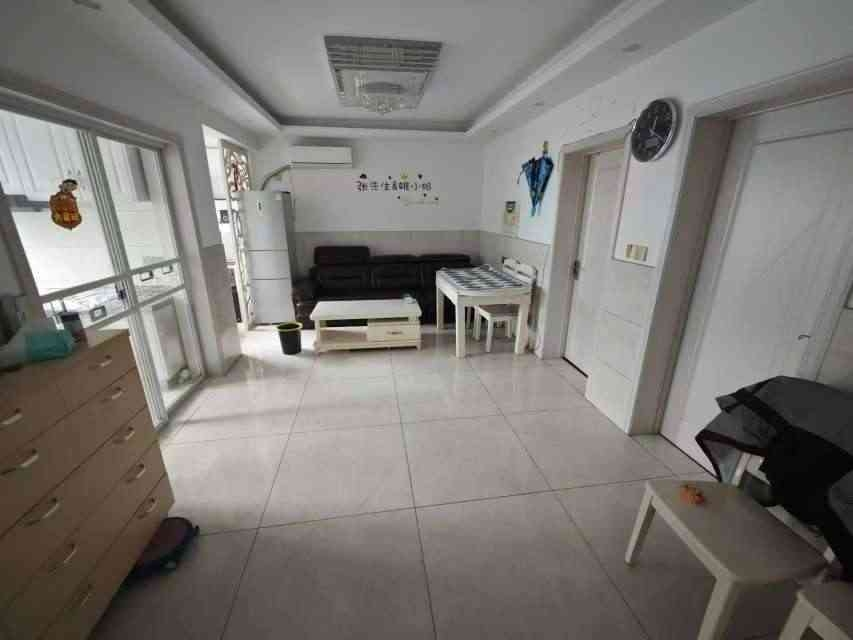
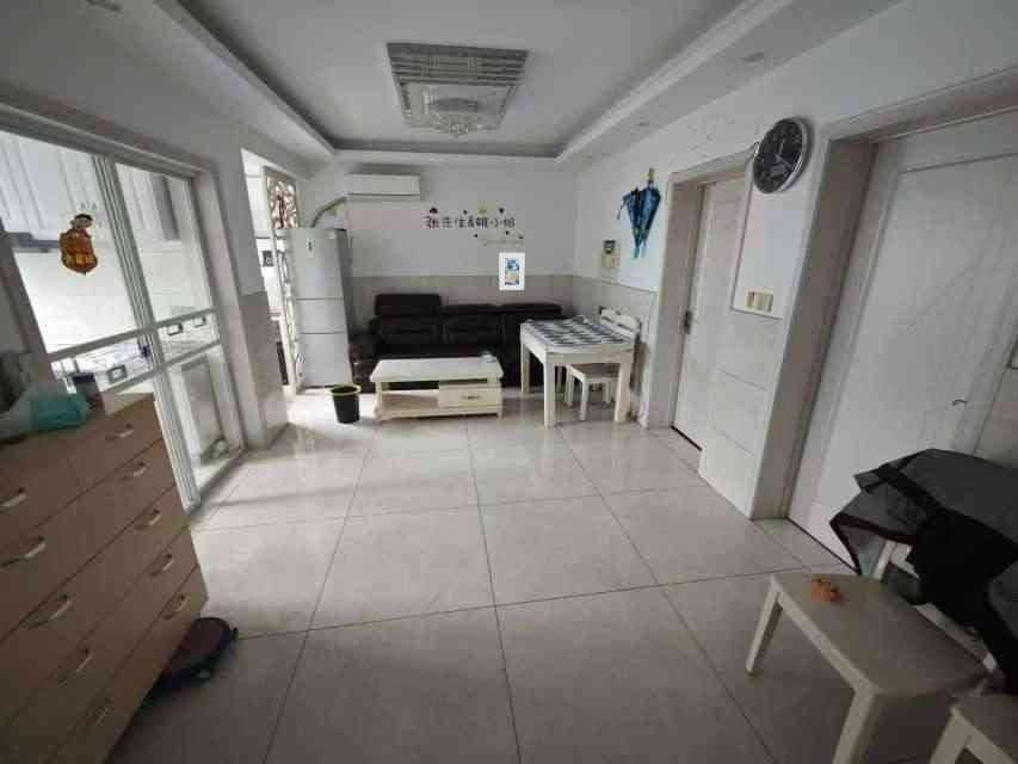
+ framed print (511, 271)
